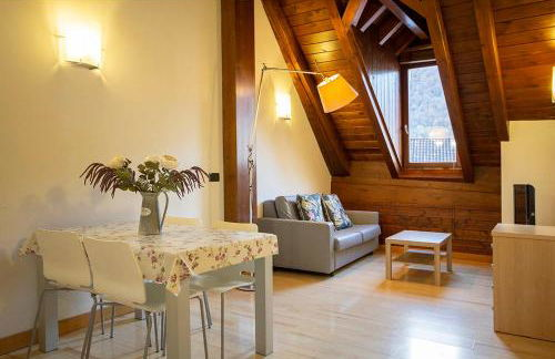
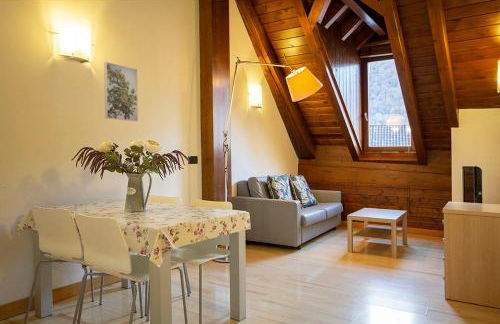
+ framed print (121, 92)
